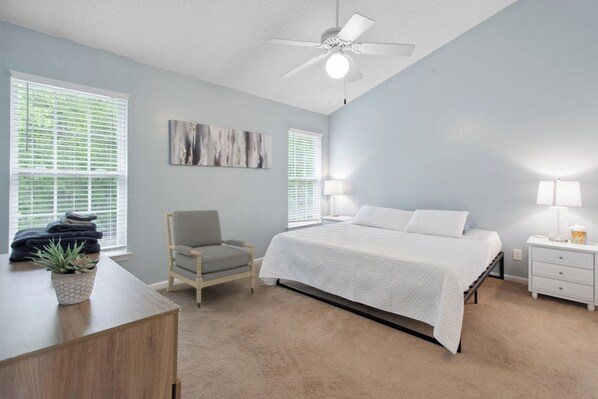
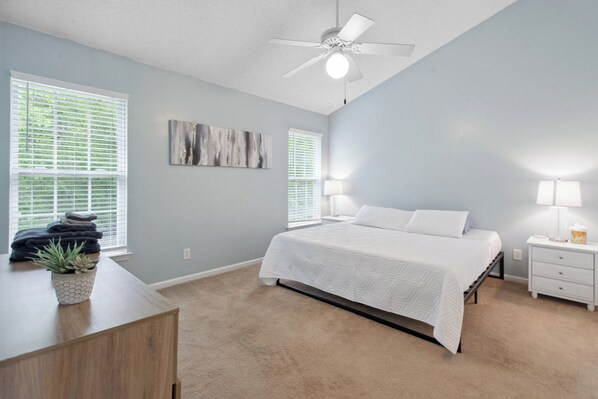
- armchair (208, 251)
